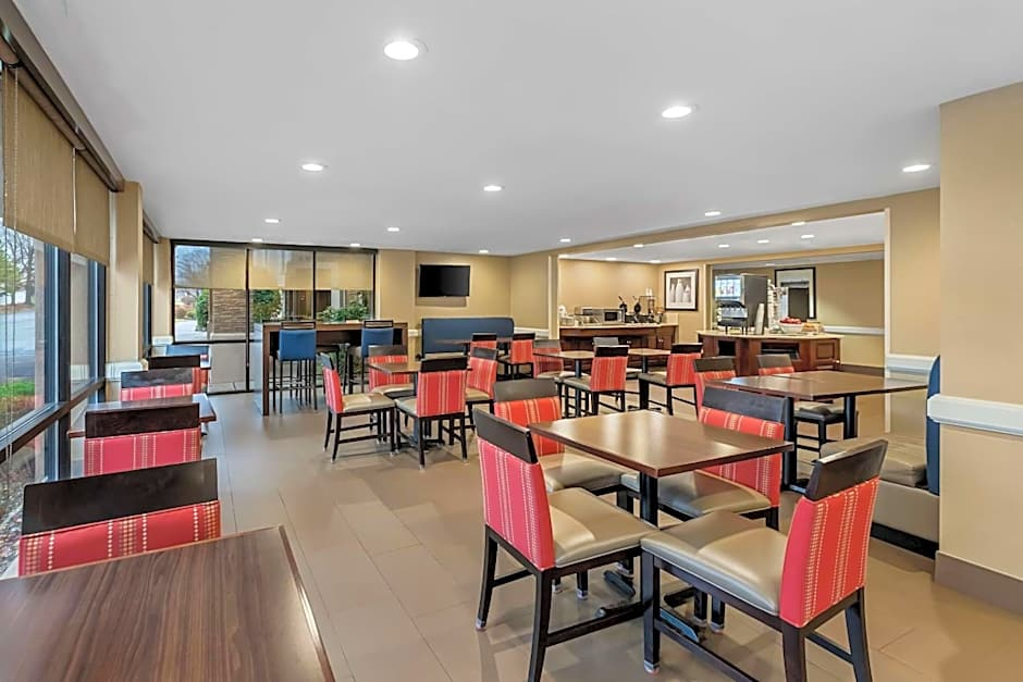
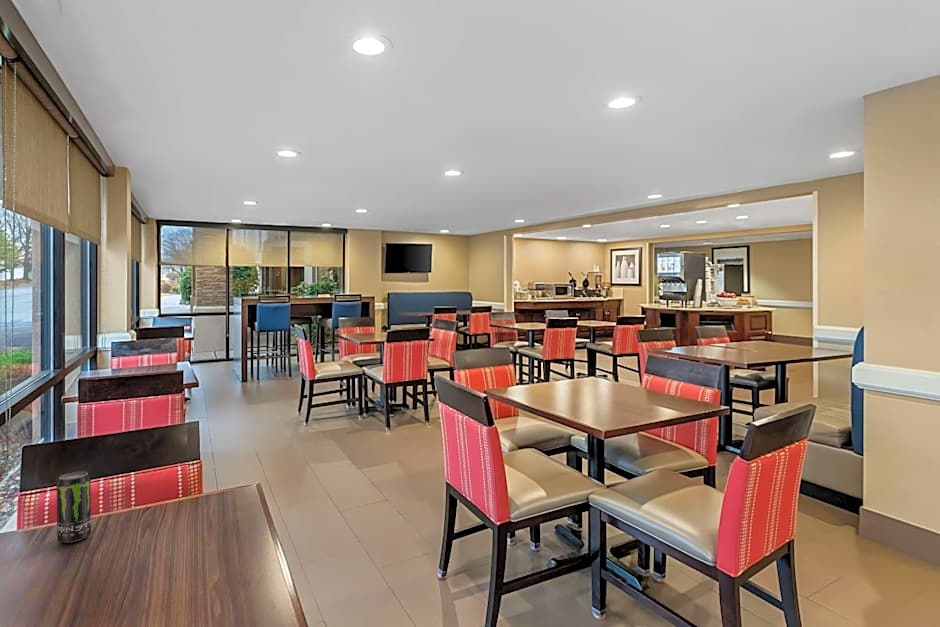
+ beverage can (74, 506)
